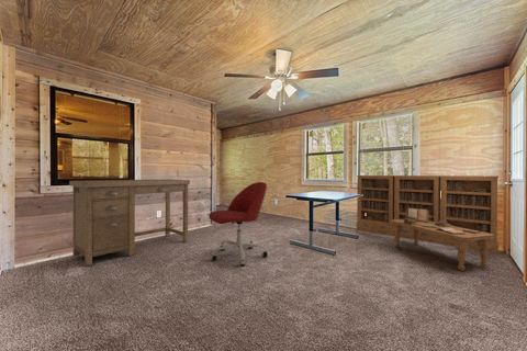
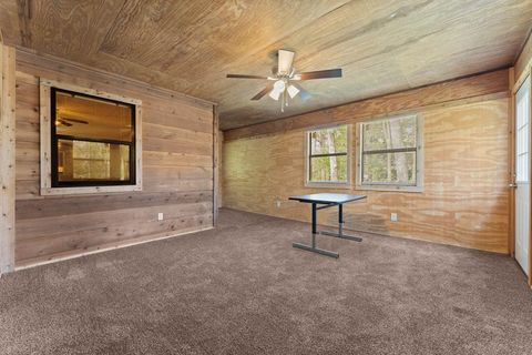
- bookcase (406, 211)
- office chair (237, 218)
- desk (134, 214)
